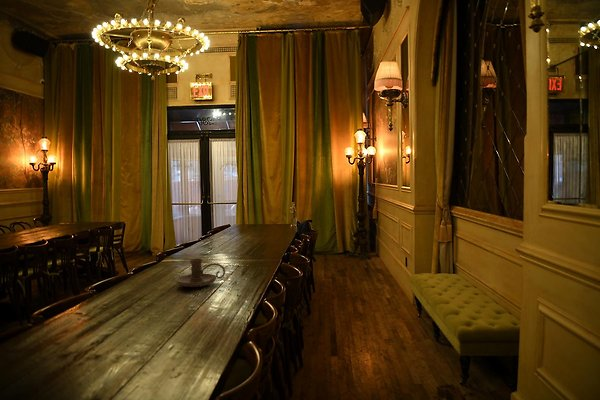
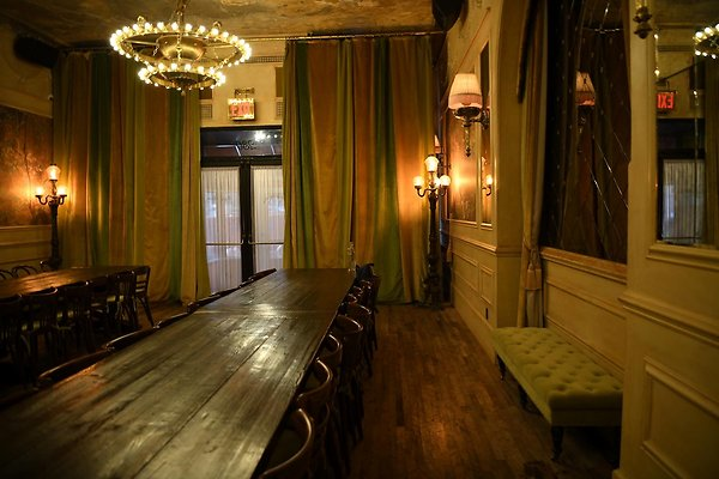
- candle holder (201, 271)
